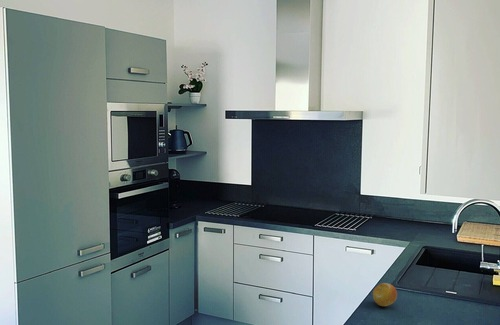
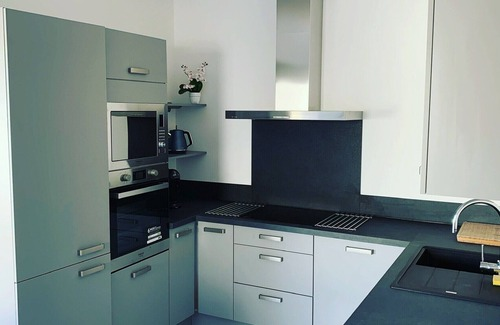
- fruit (384, 294)
